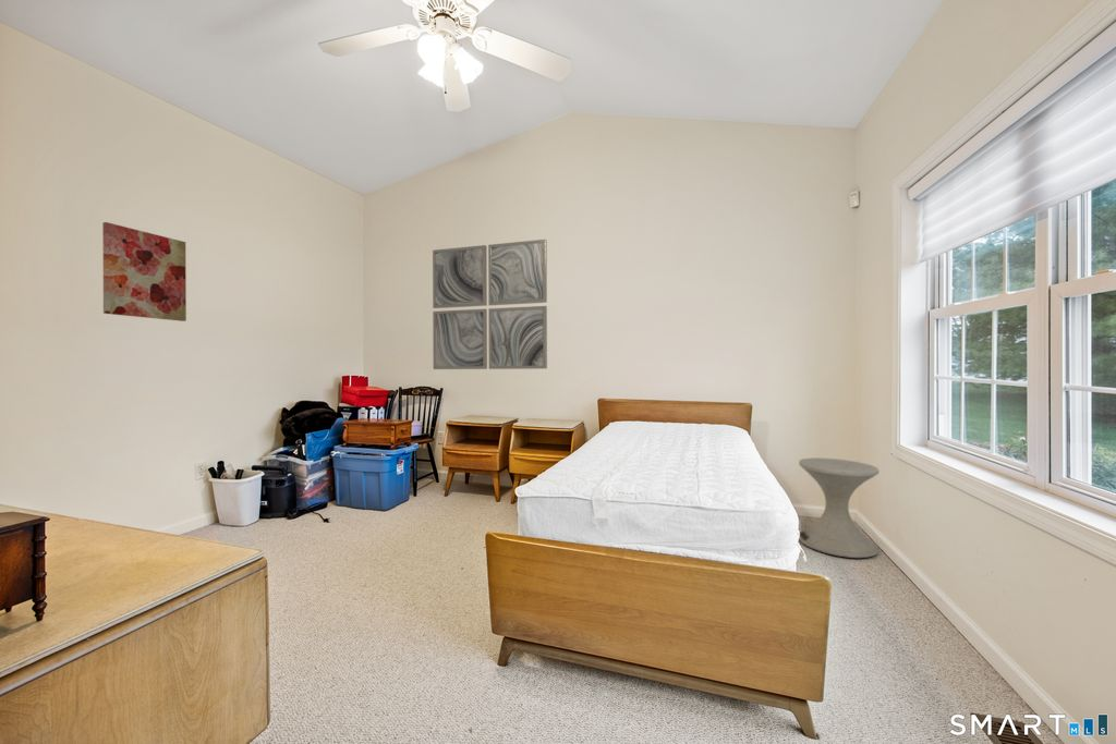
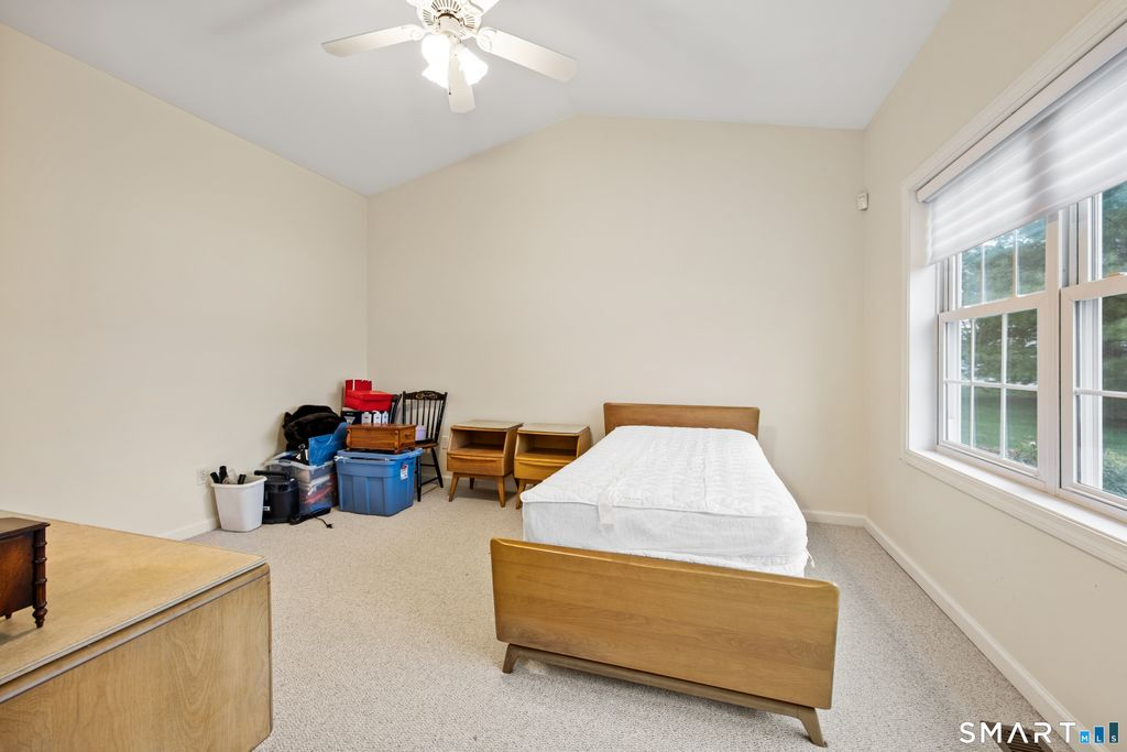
- wall art (488, 308)
- side table (836, 504)
- wall art (147, 275)
